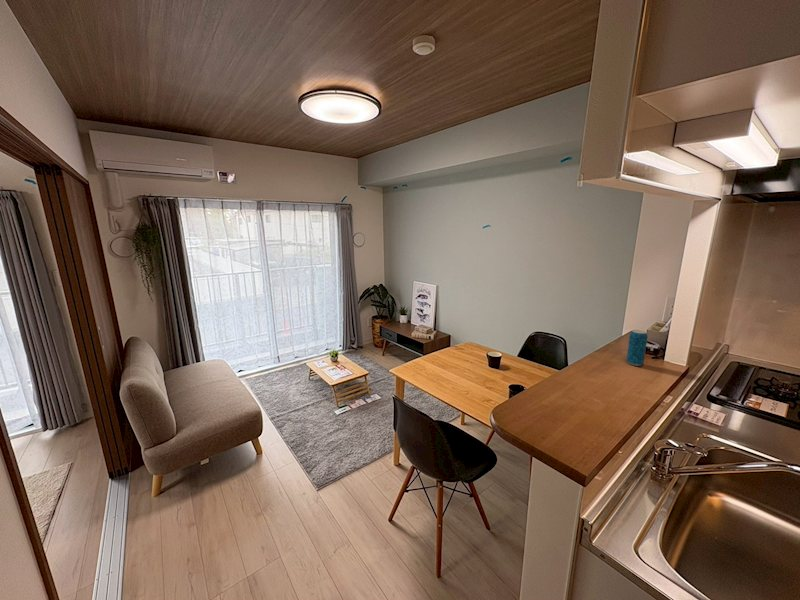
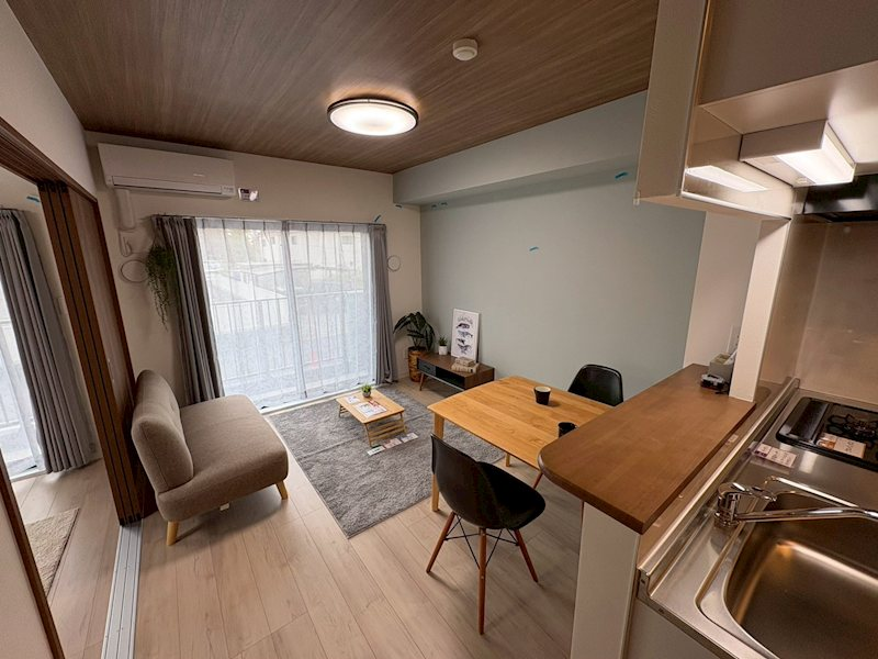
- beverage can (636, 347)
